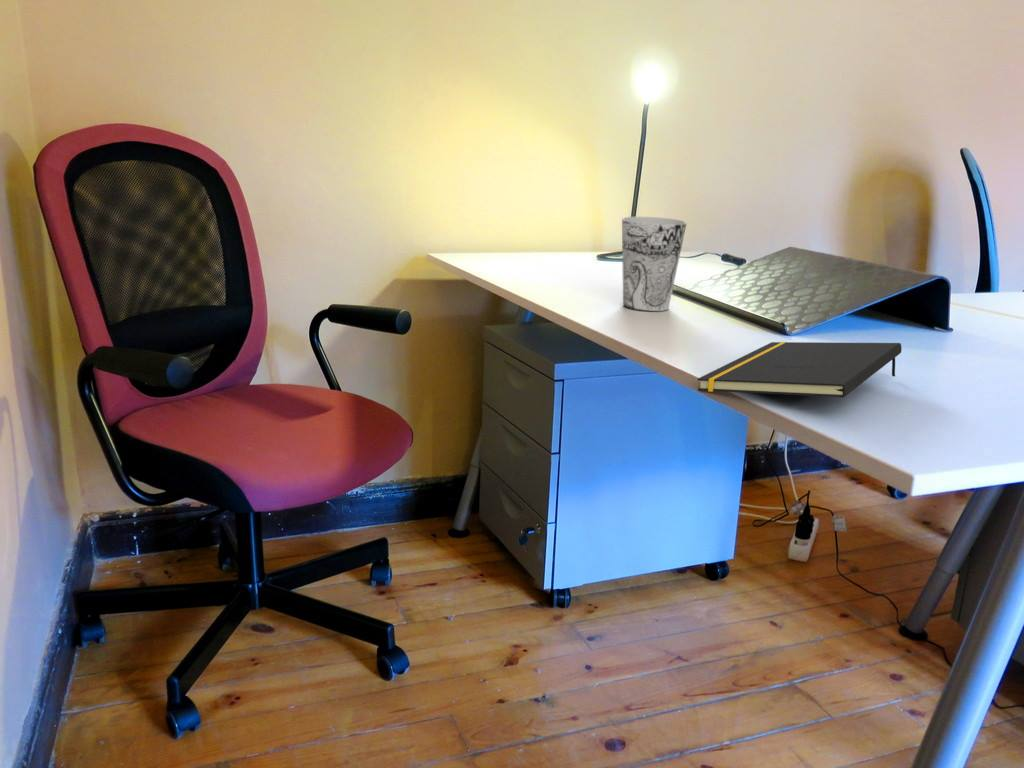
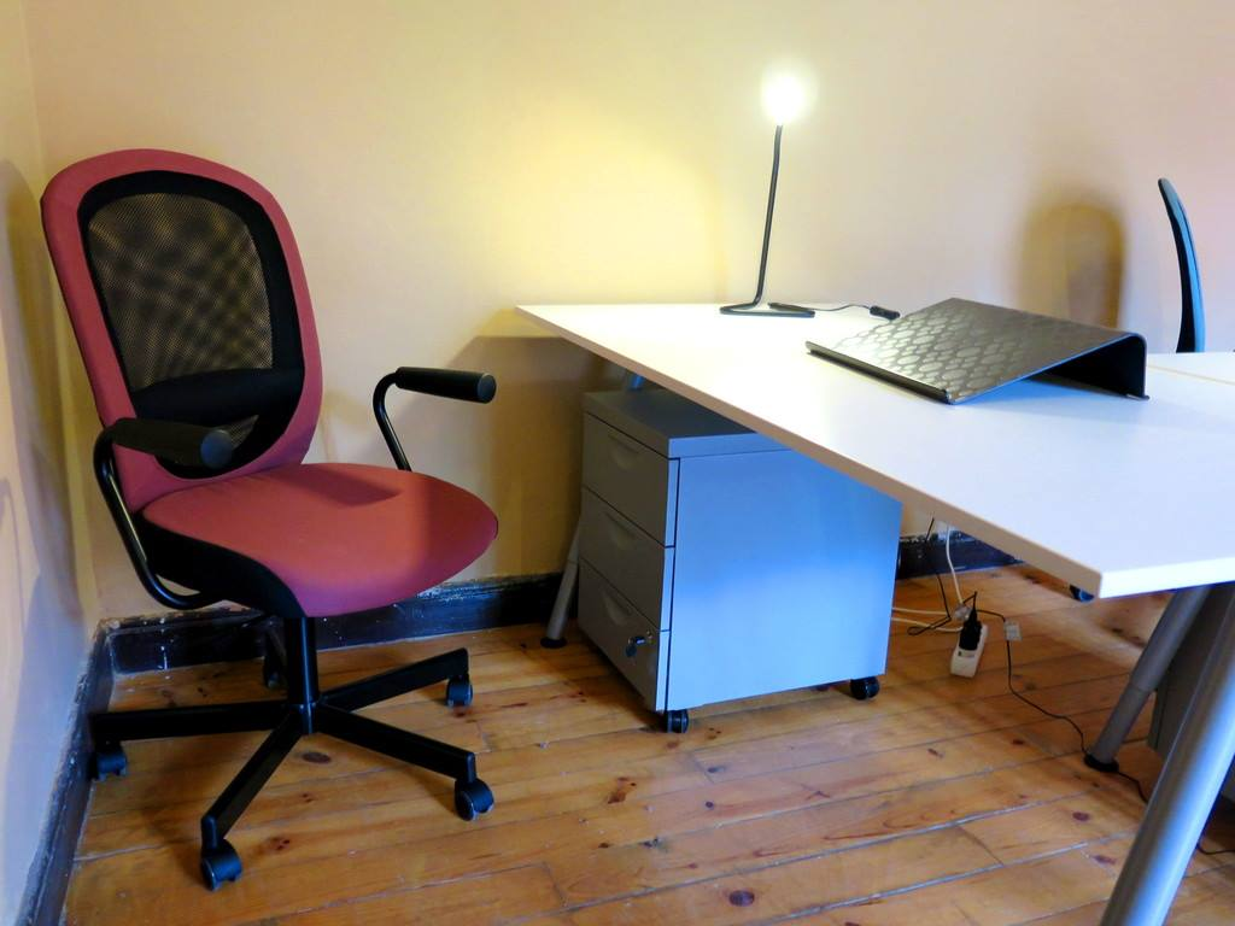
- cup (649, 264)
- notepad (802, 365)
